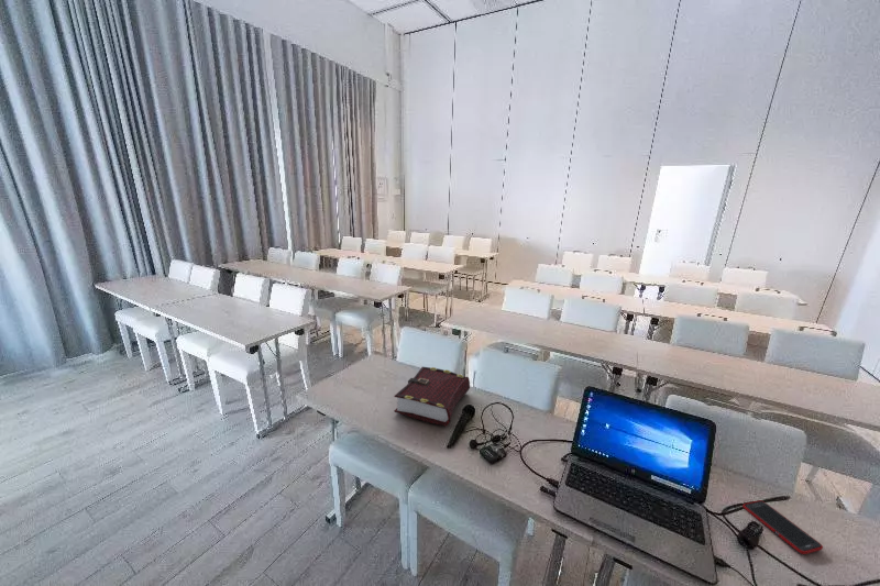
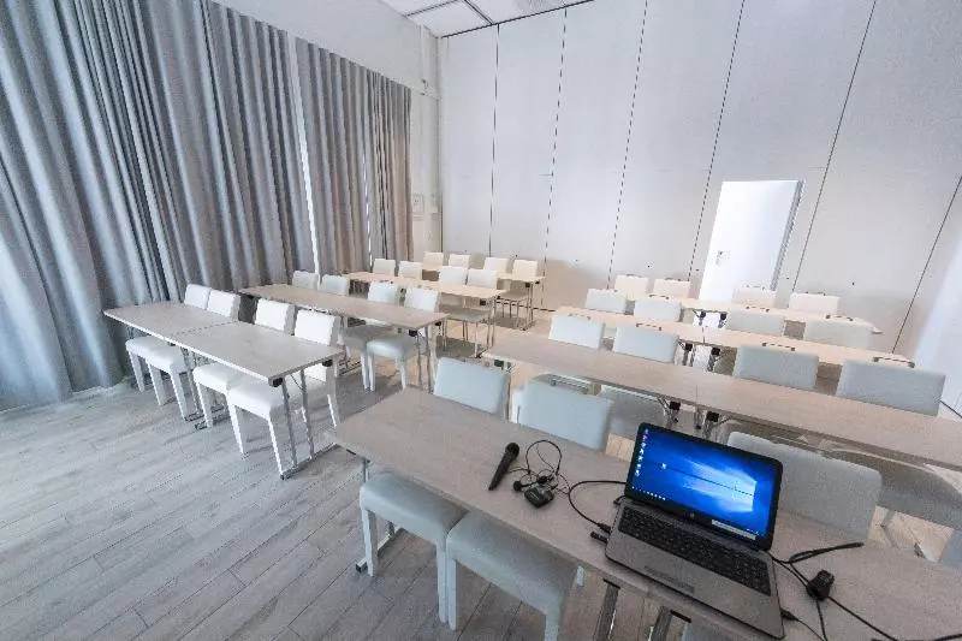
- cell phone (780, 524)
- book (433, 392)
